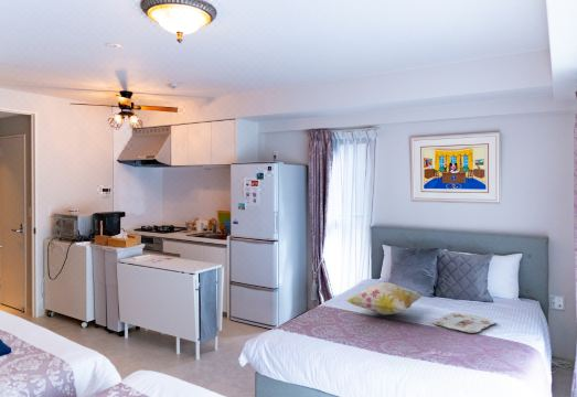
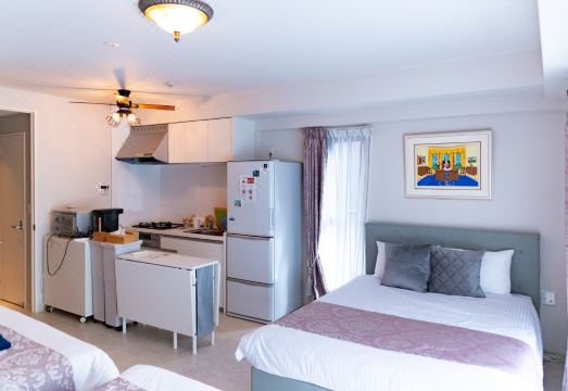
- decorative pillow (385, 298)
- serving tray (463, 322)
